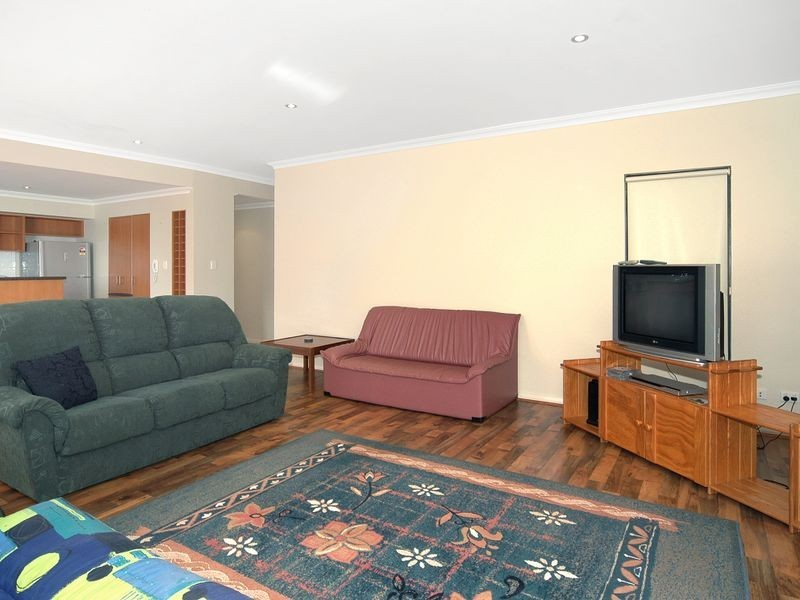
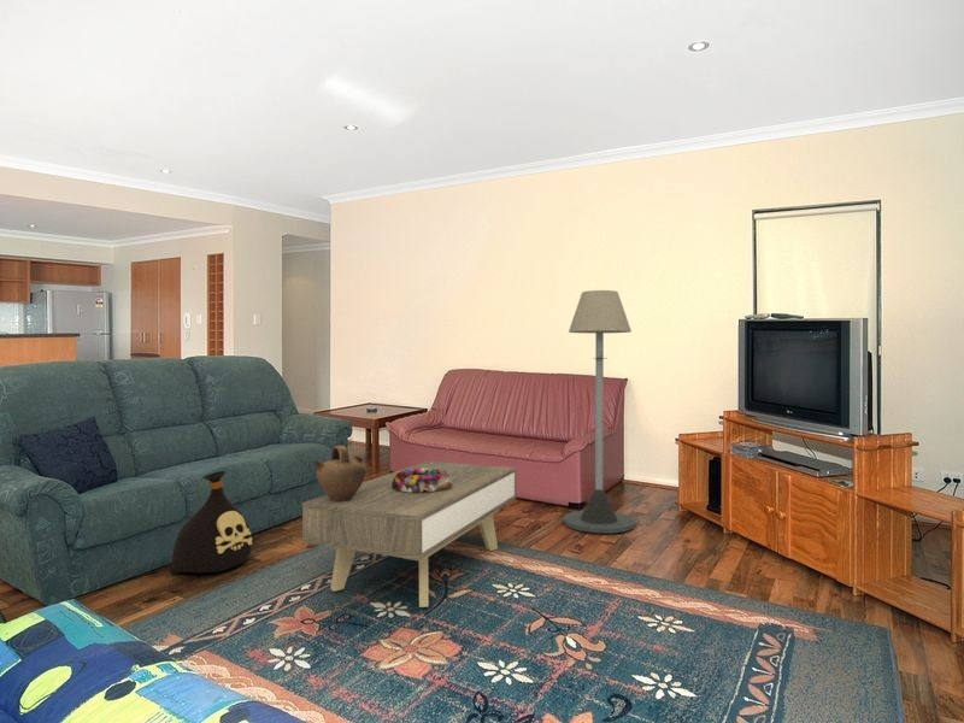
+ jug (339, 472)
+ floor lamp (599, 407)
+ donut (422, 477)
+ coffee table (421, 524)
+ bag (214, 518)
